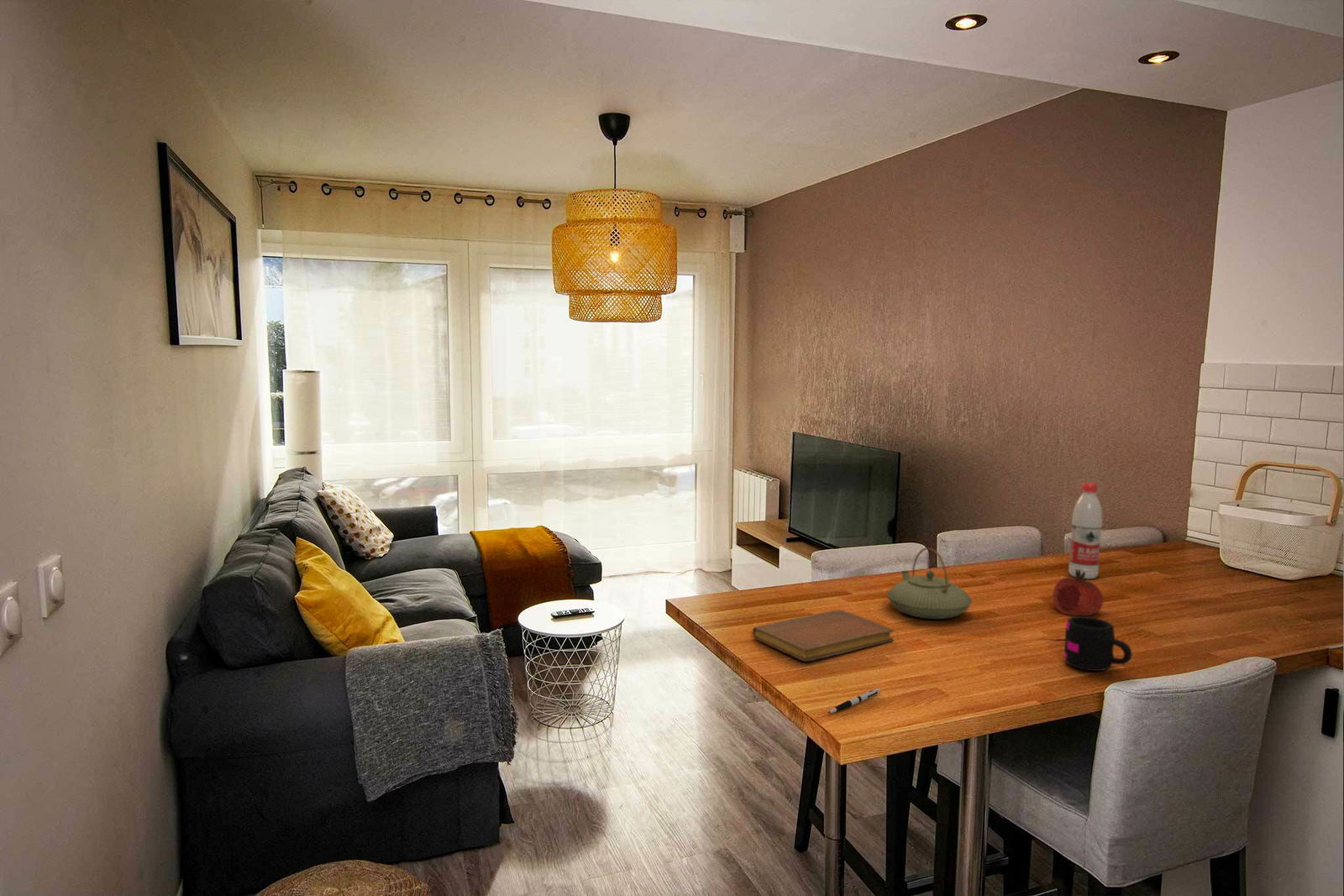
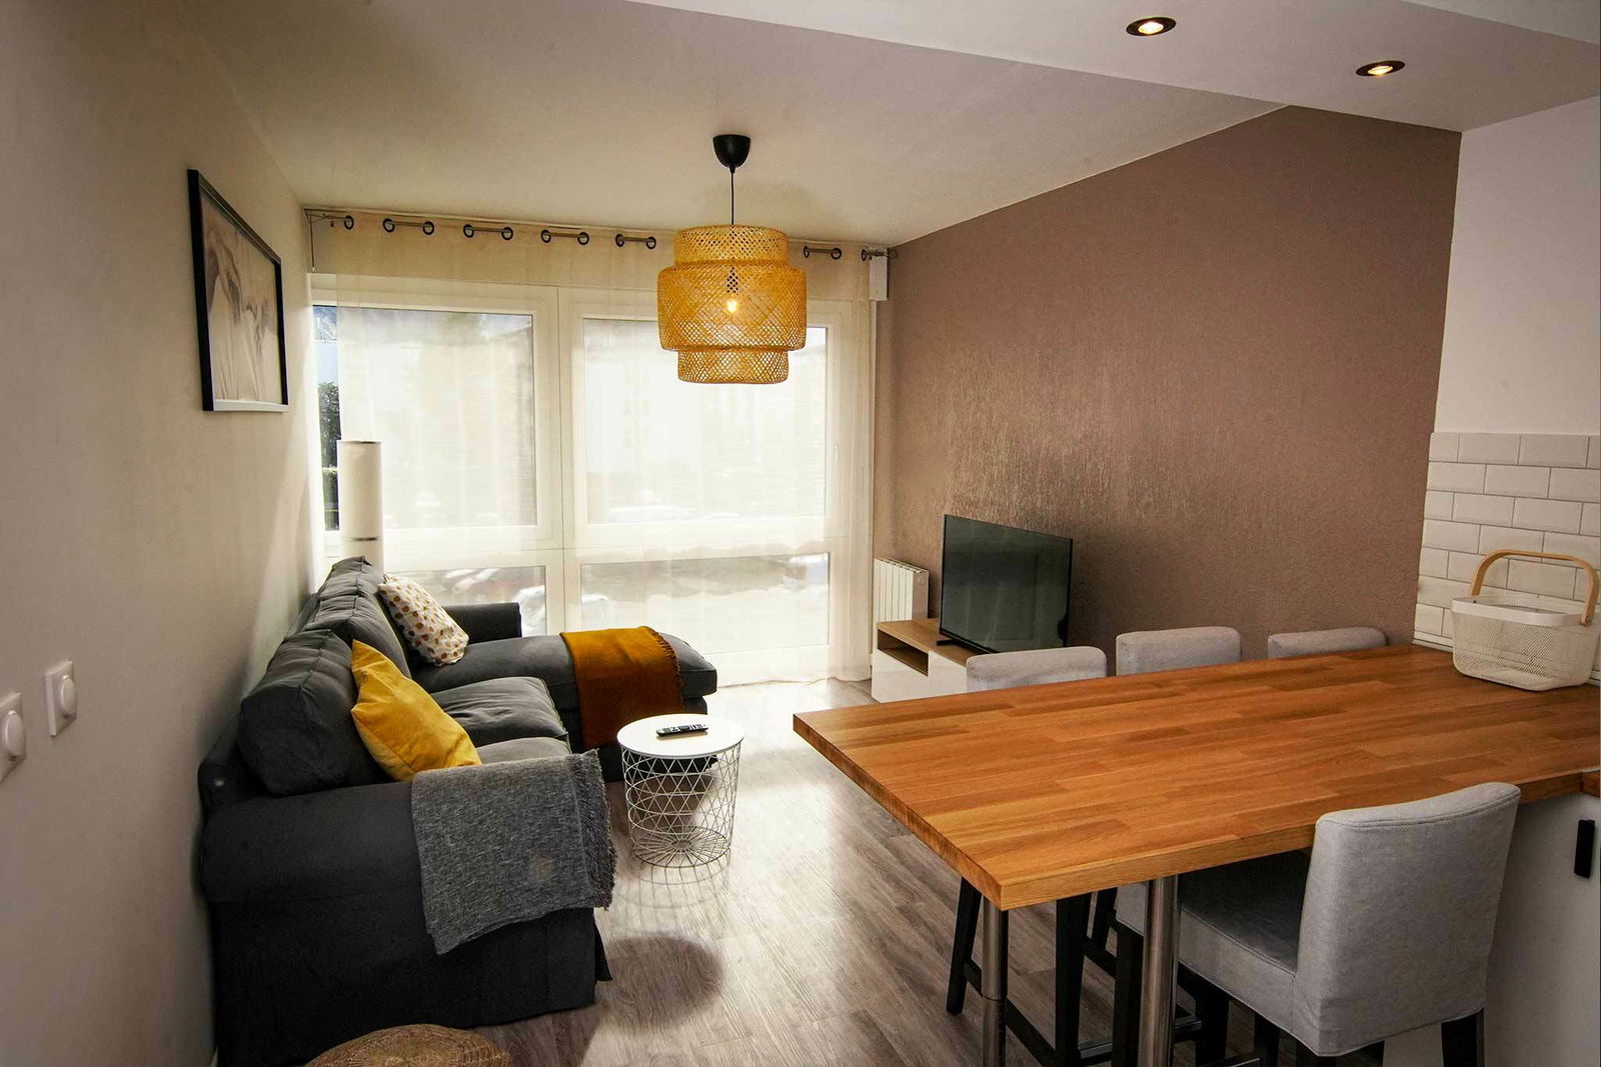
- water bottle (1086, 530)
- teapot (927, 579)
- mug (1098, 647)
- fruit (1078, 590)
- notebook (822, 633)
- pen (854, 700)
